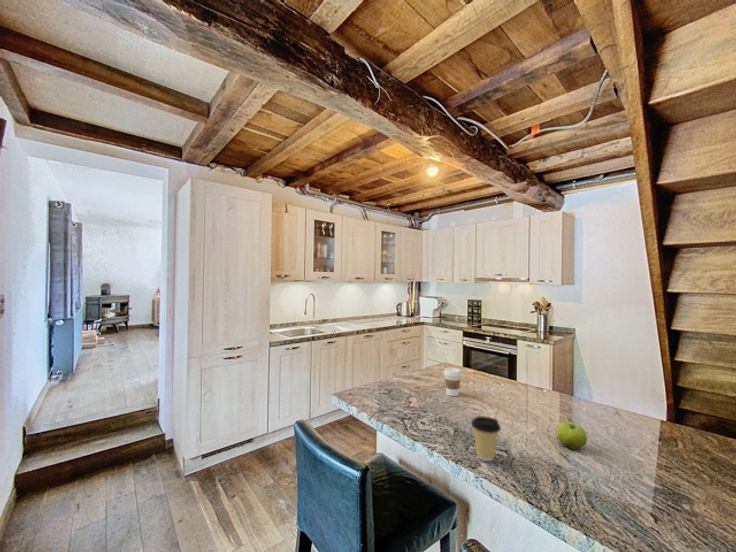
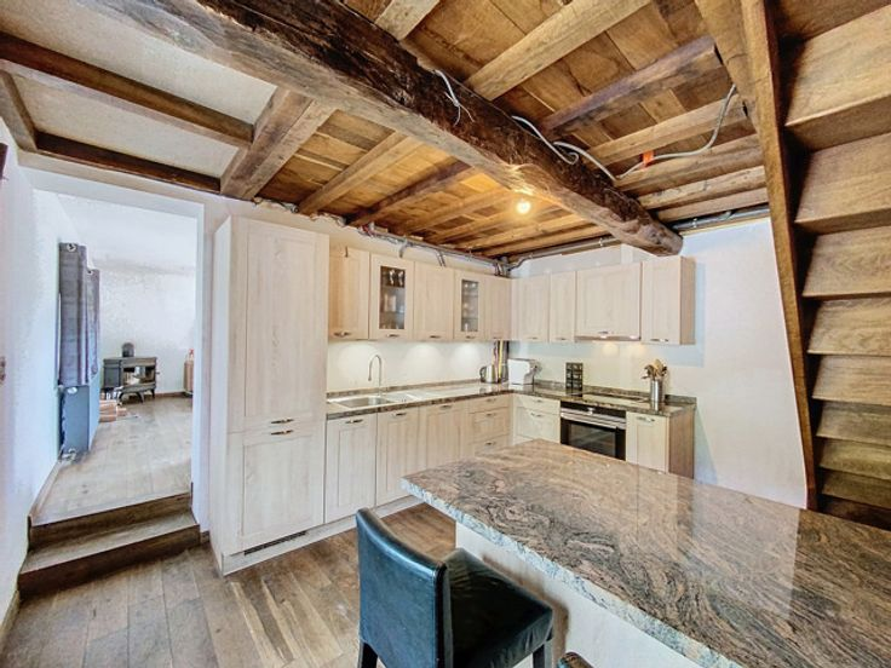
- coffee cup (452, 381)
- coffee cup (485, 438)
- fruit (571, 434)
